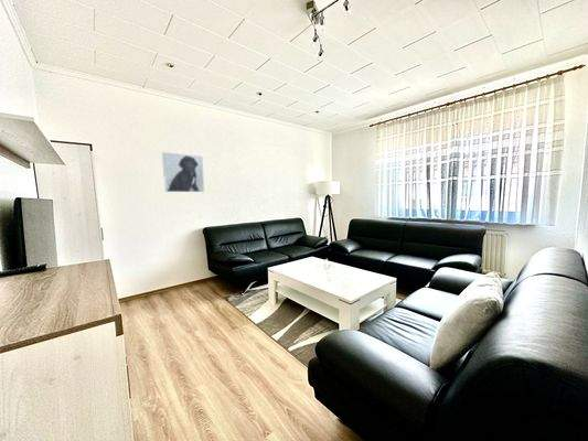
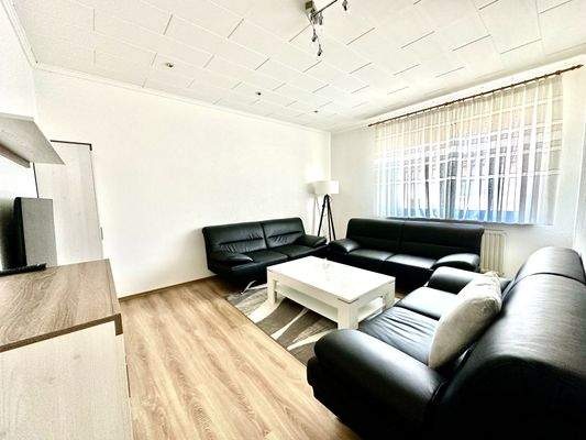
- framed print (184, 173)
